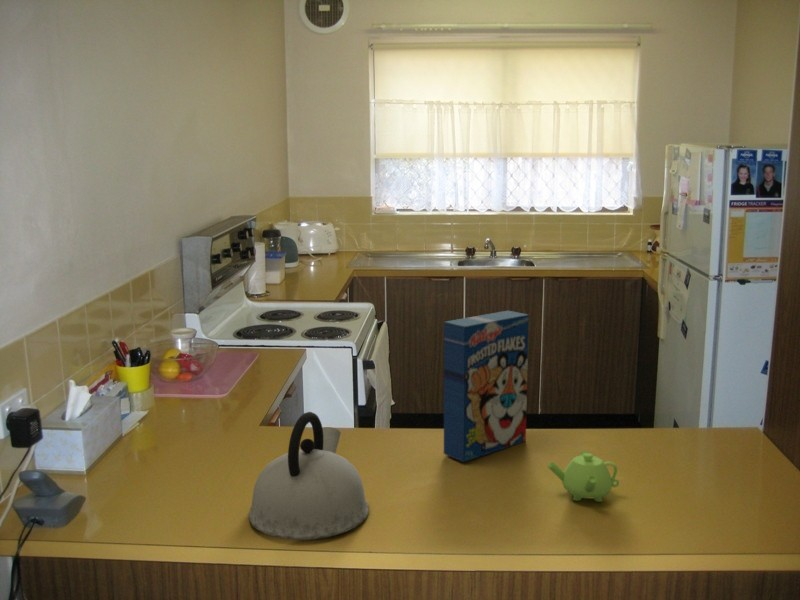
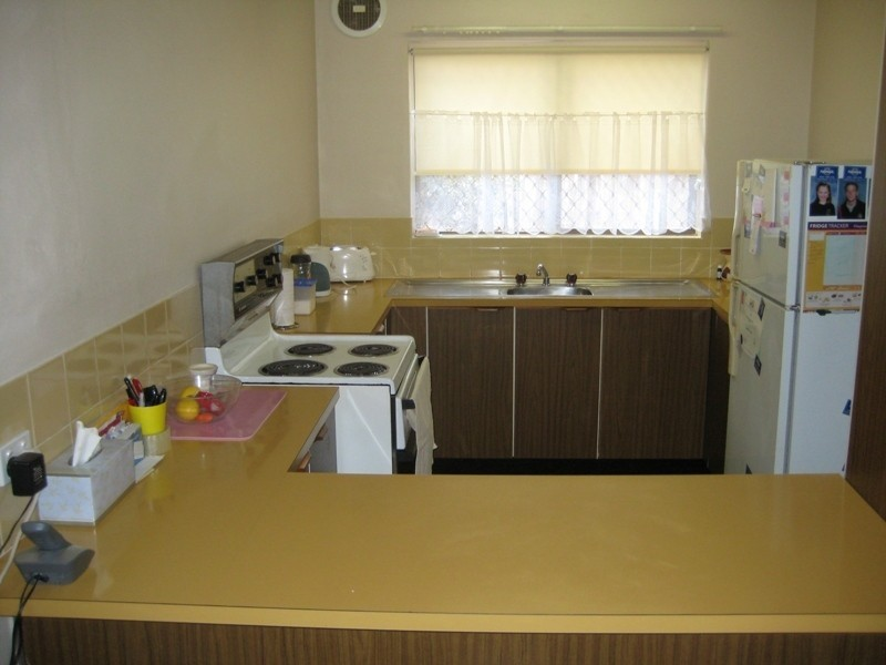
- teapot (583, 474)
- kettle (310, 461)
- cereal box (486, 383)
